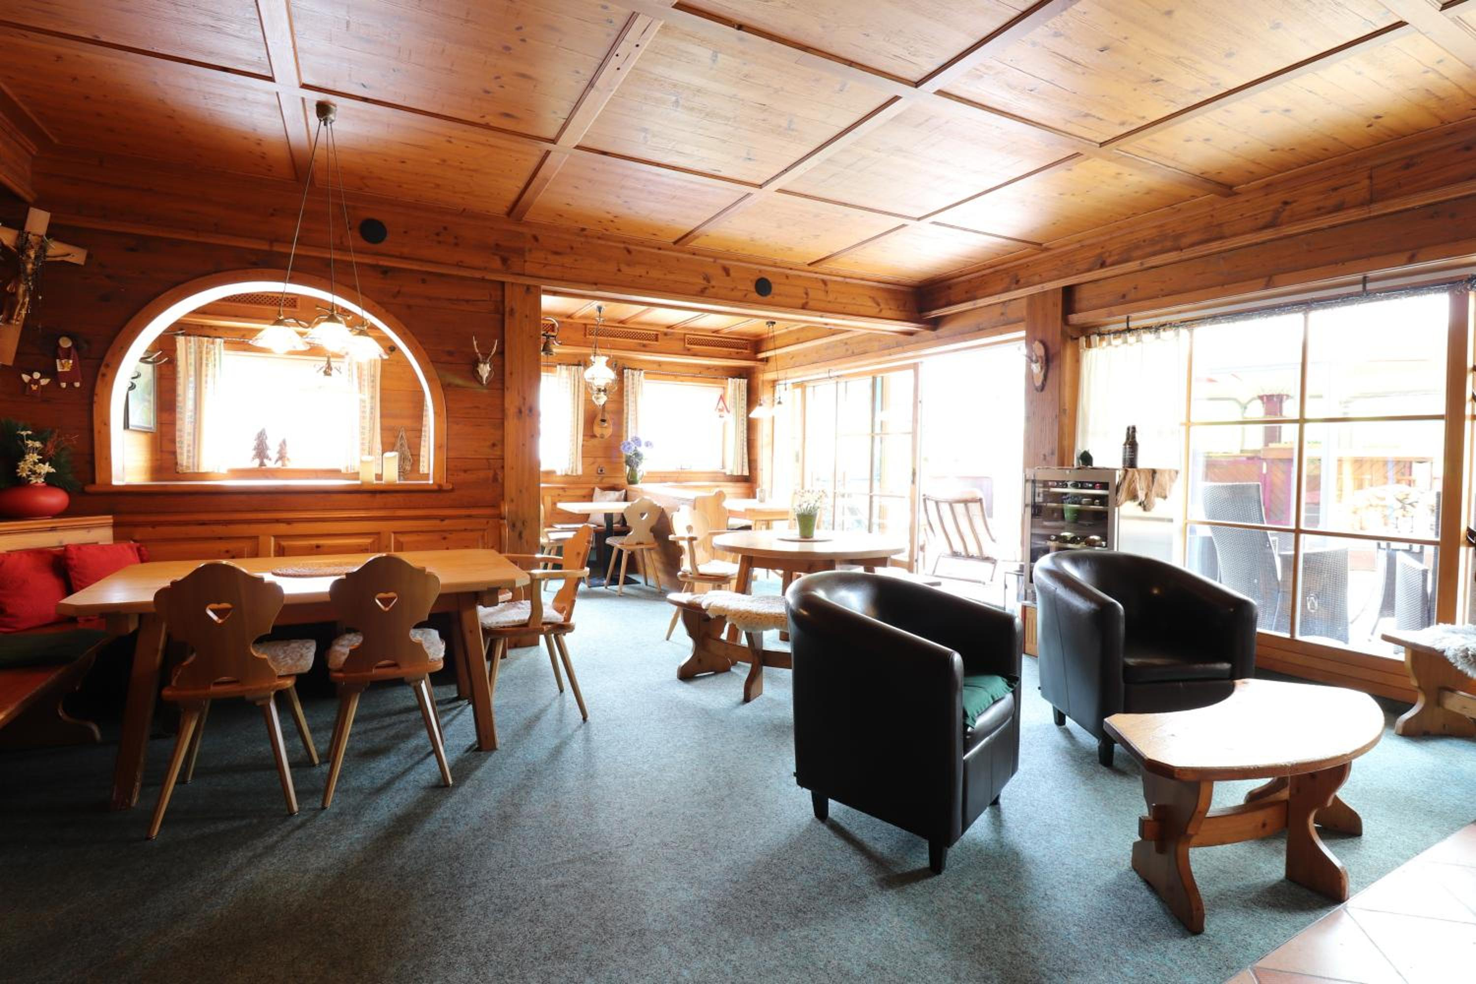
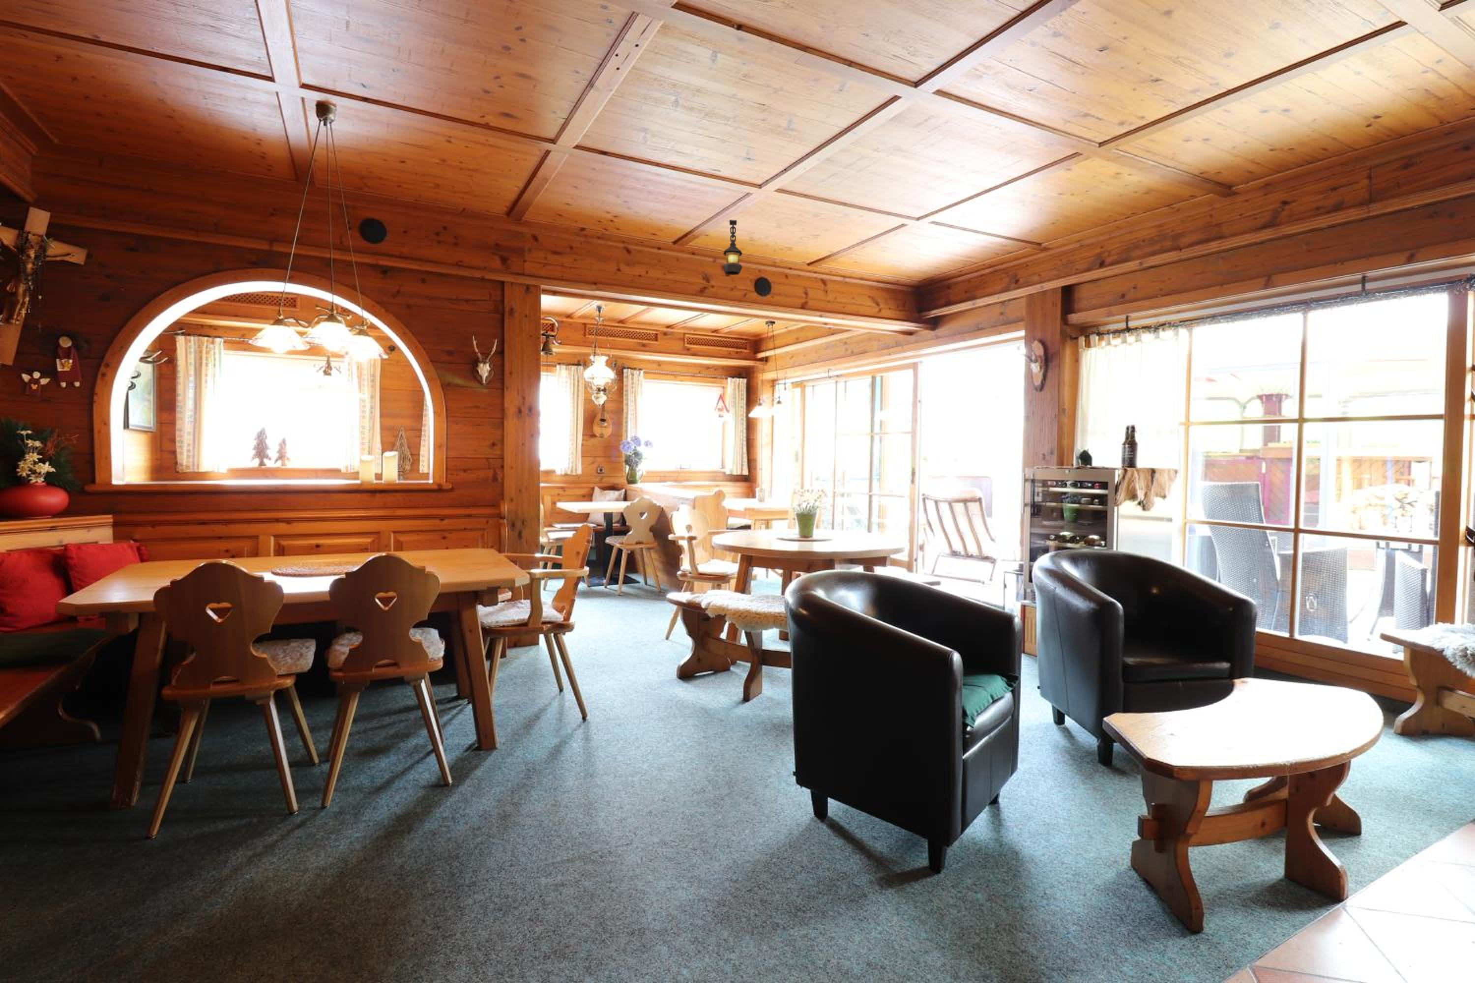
+ hanging lantern (733, 247)
